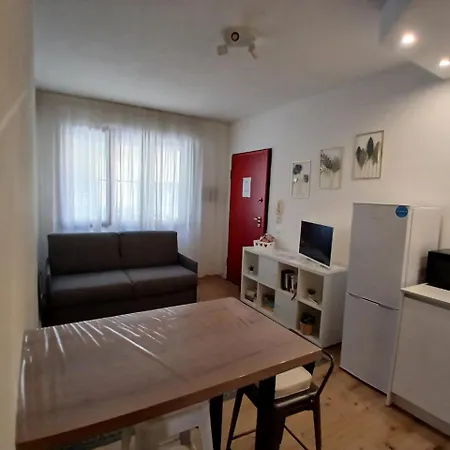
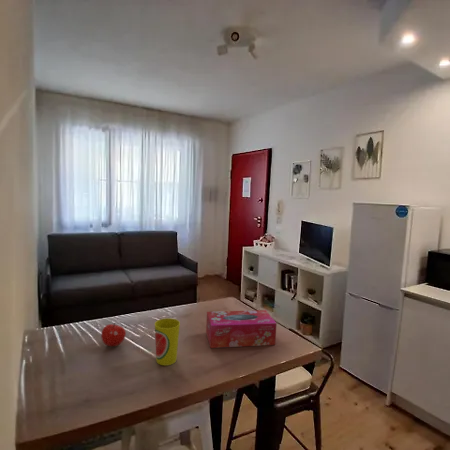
+ tissue box (240, 327)
+ fruit (113, 333)
+ cup (166, 341)
